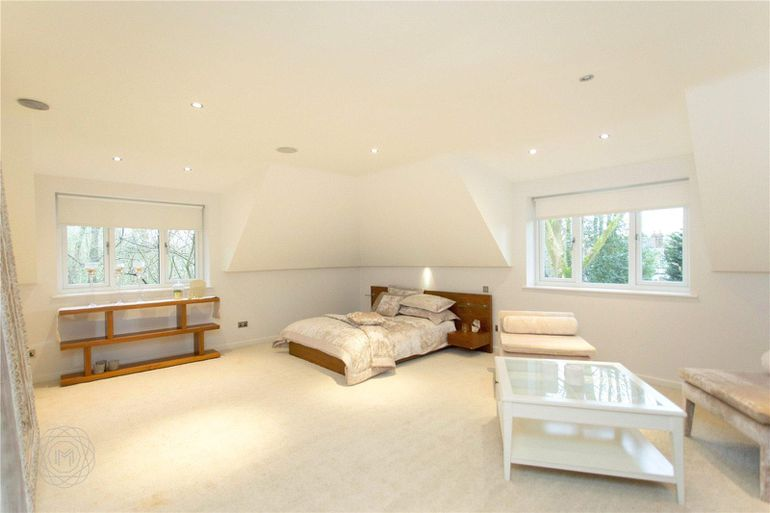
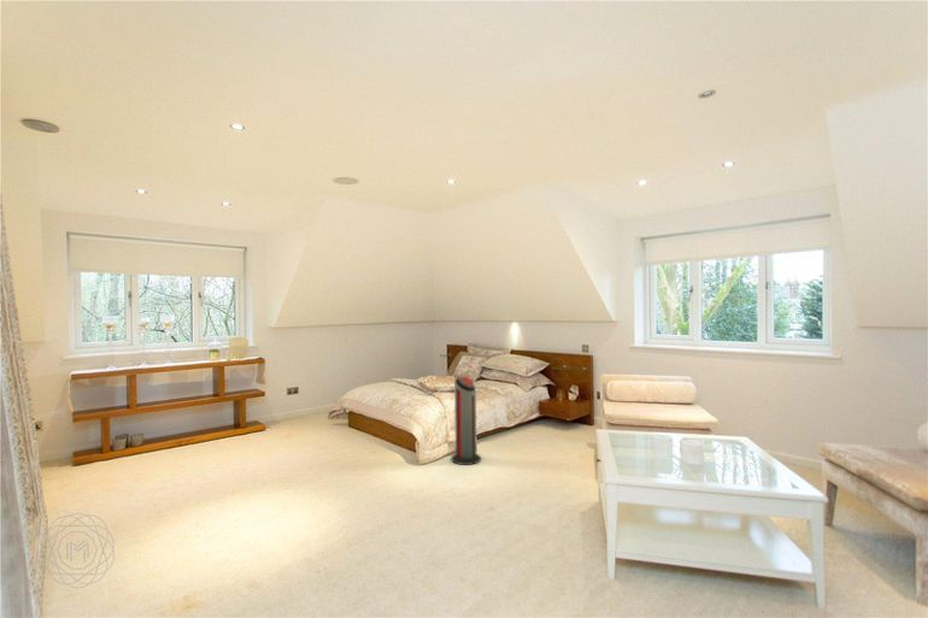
+ air purifier (465, 418)
